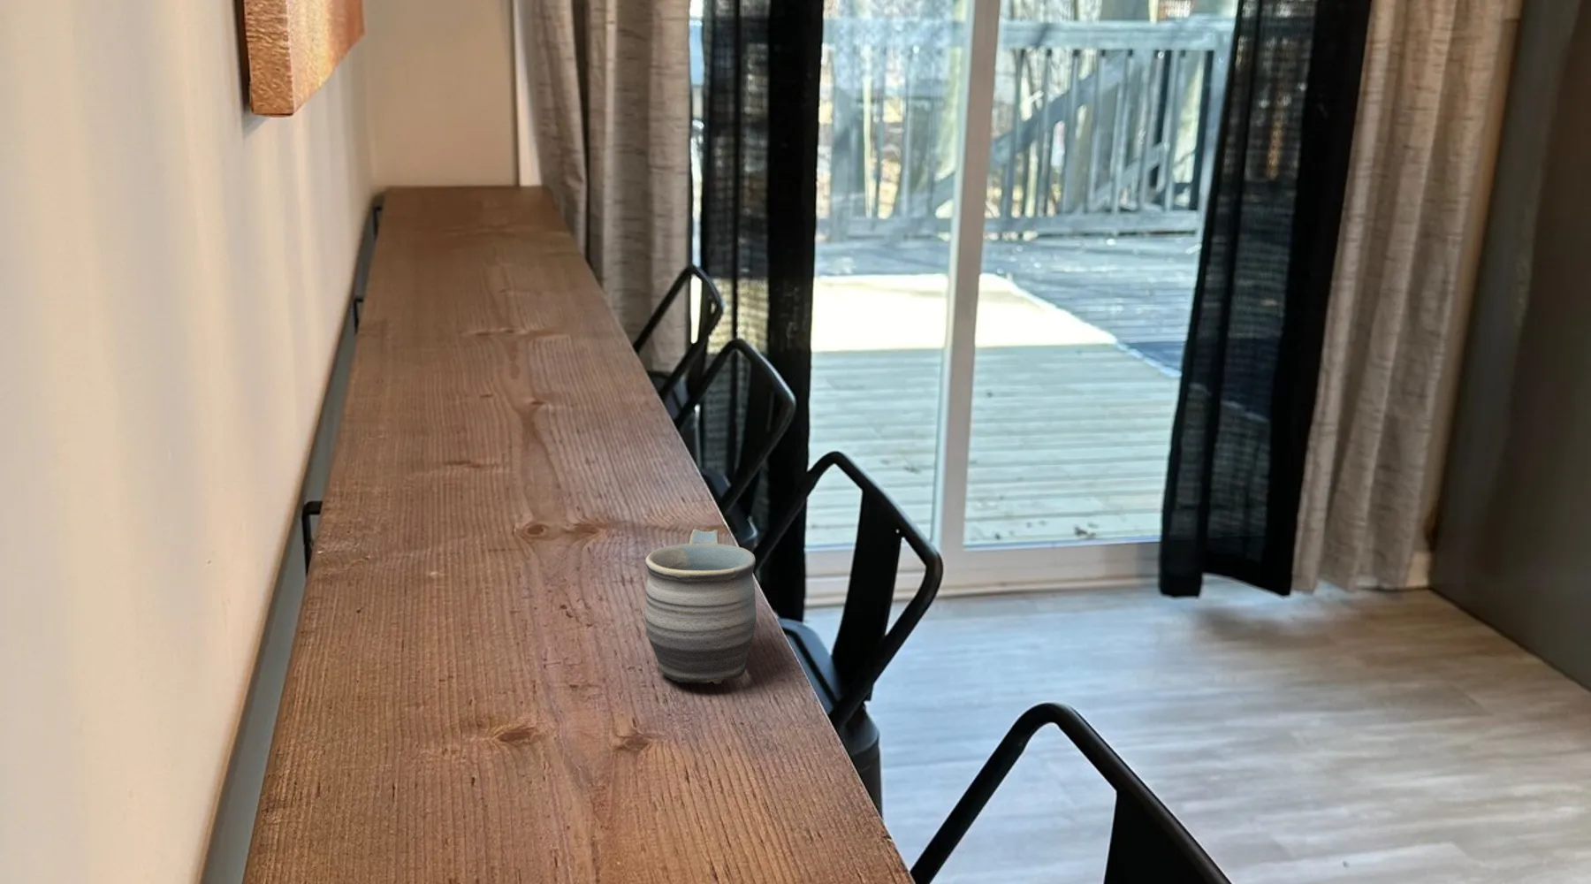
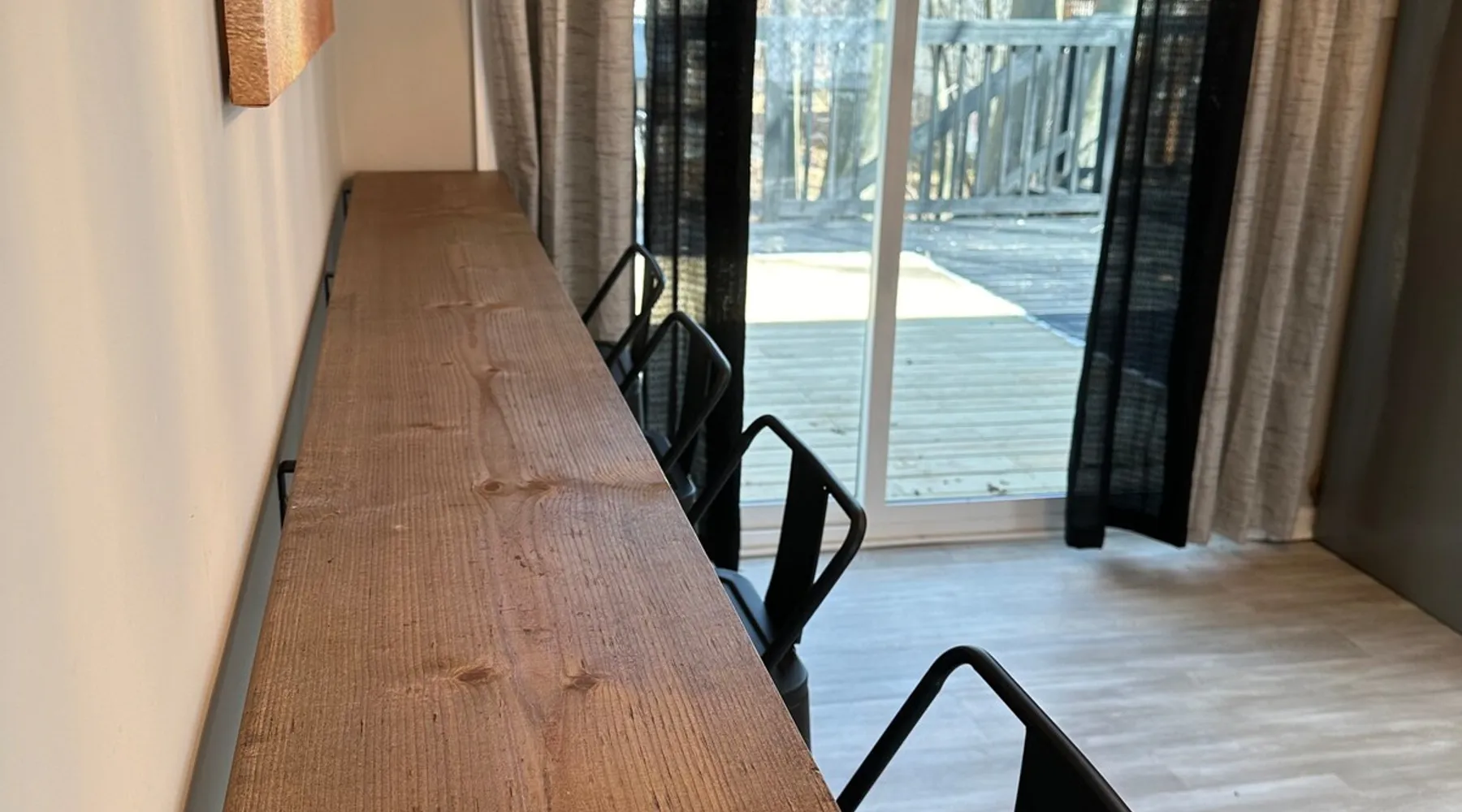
- mug (698, 603)
